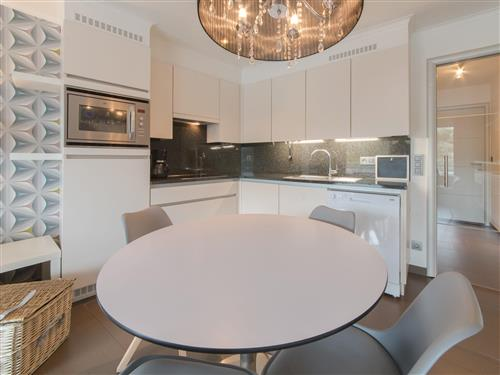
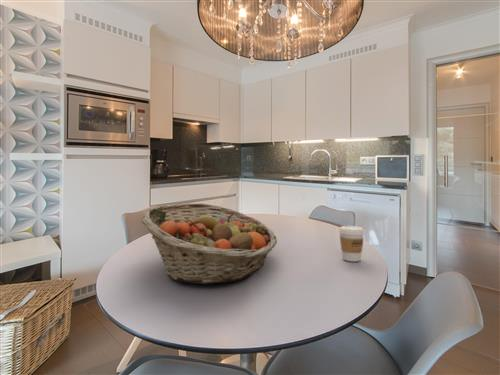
+ coffee cup (351, 242)
+ fruit basket (214, 236)
